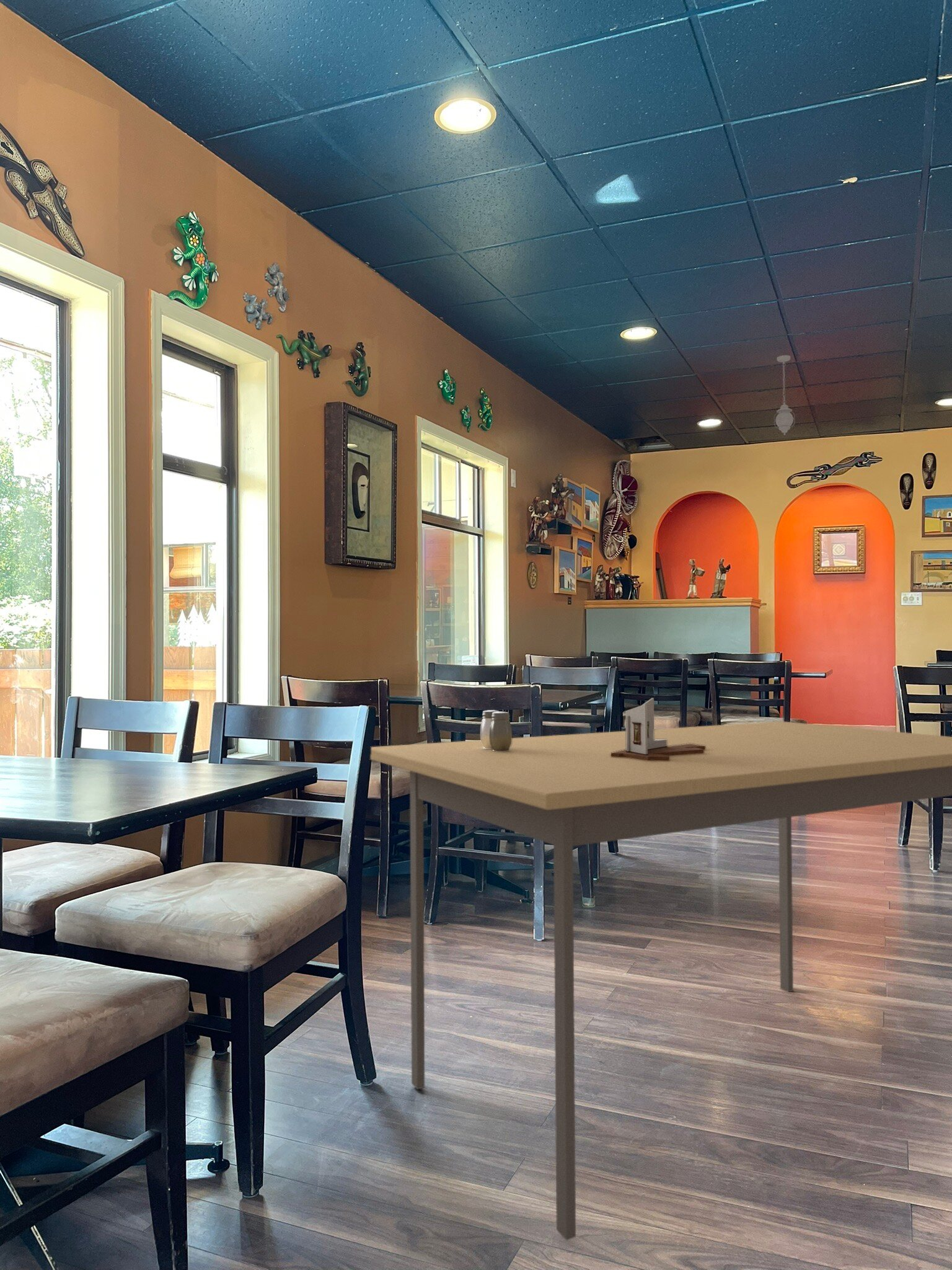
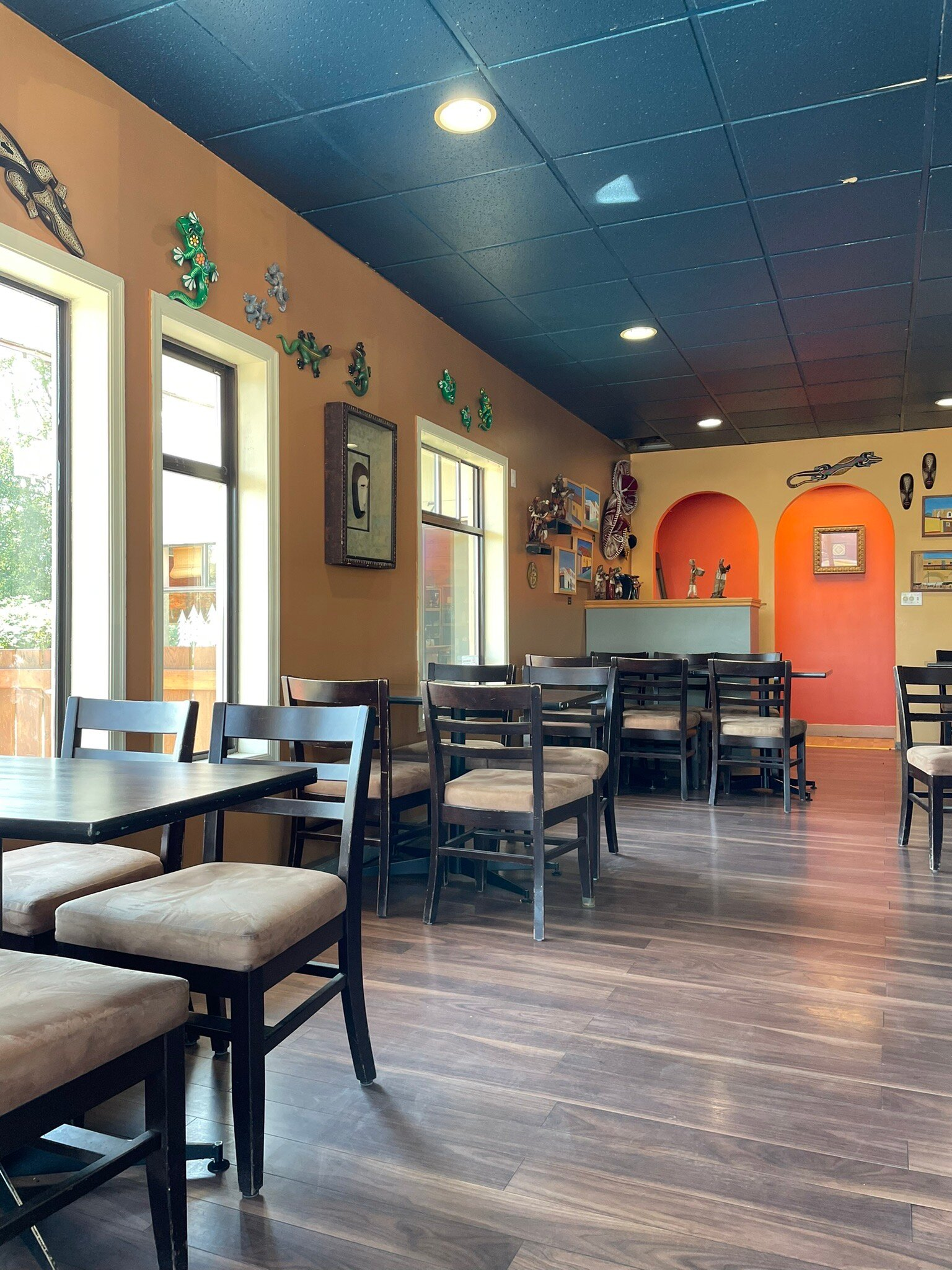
- dining table (779, 904)
- salt and pepper shaker (496, 729)
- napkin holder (653, 725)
- pendant light (783, 396)
